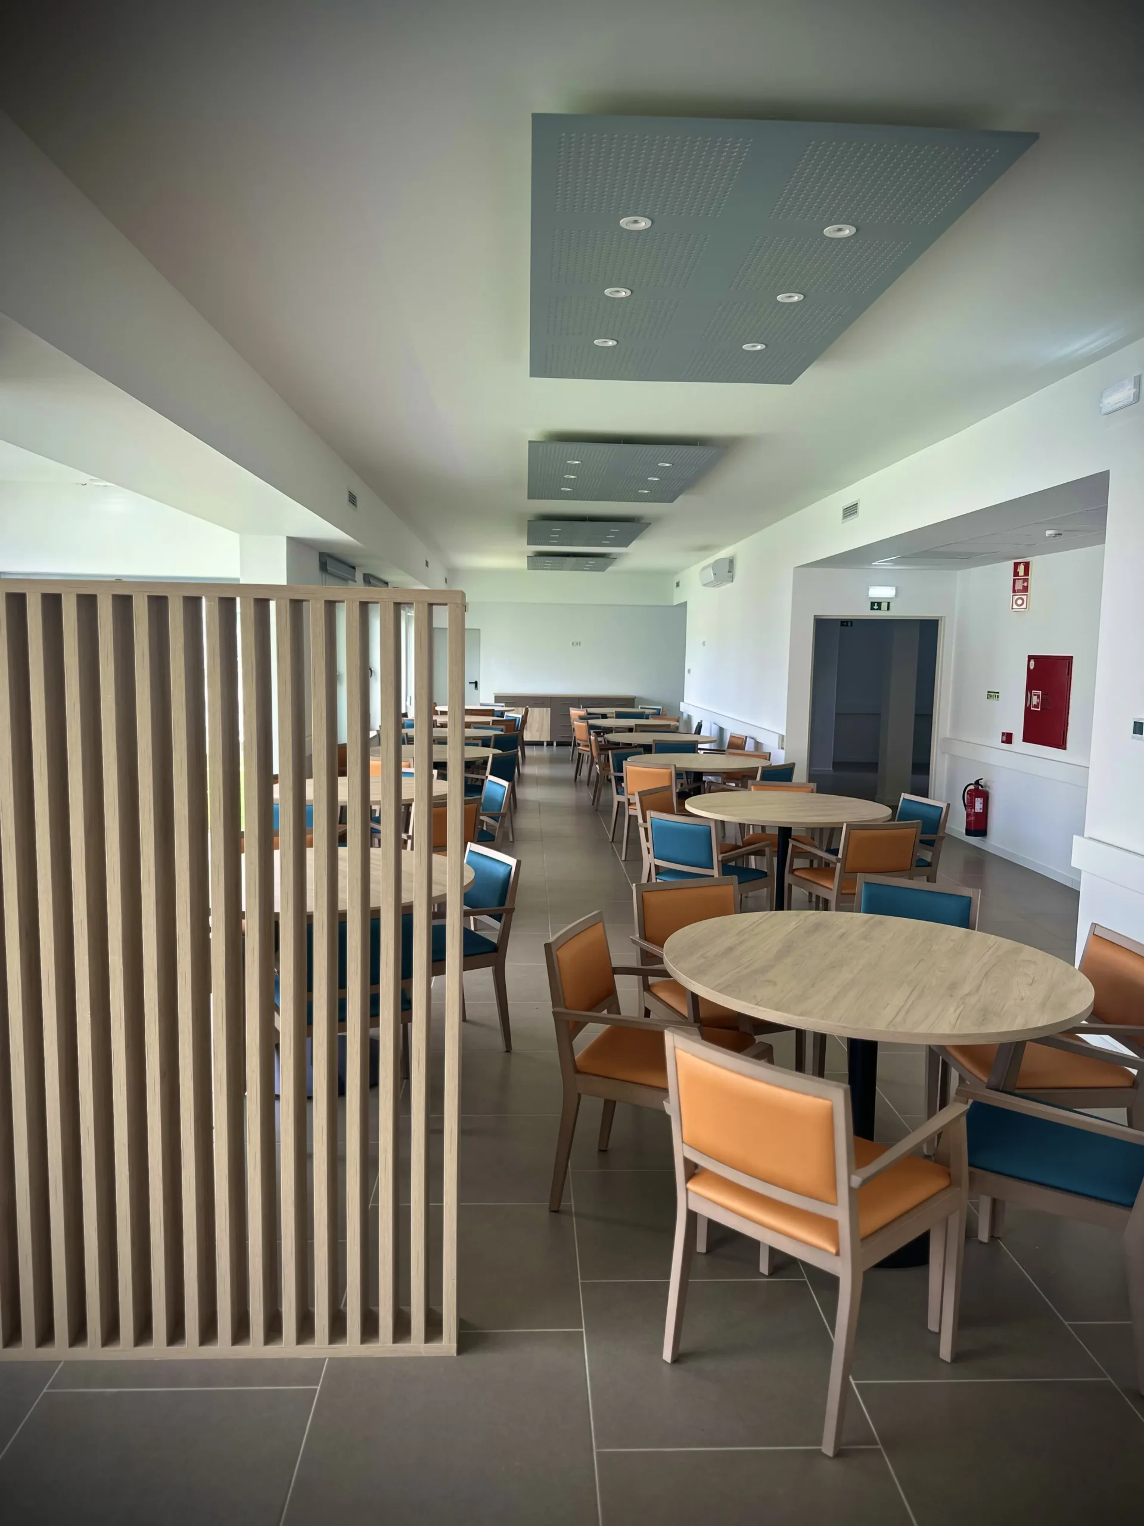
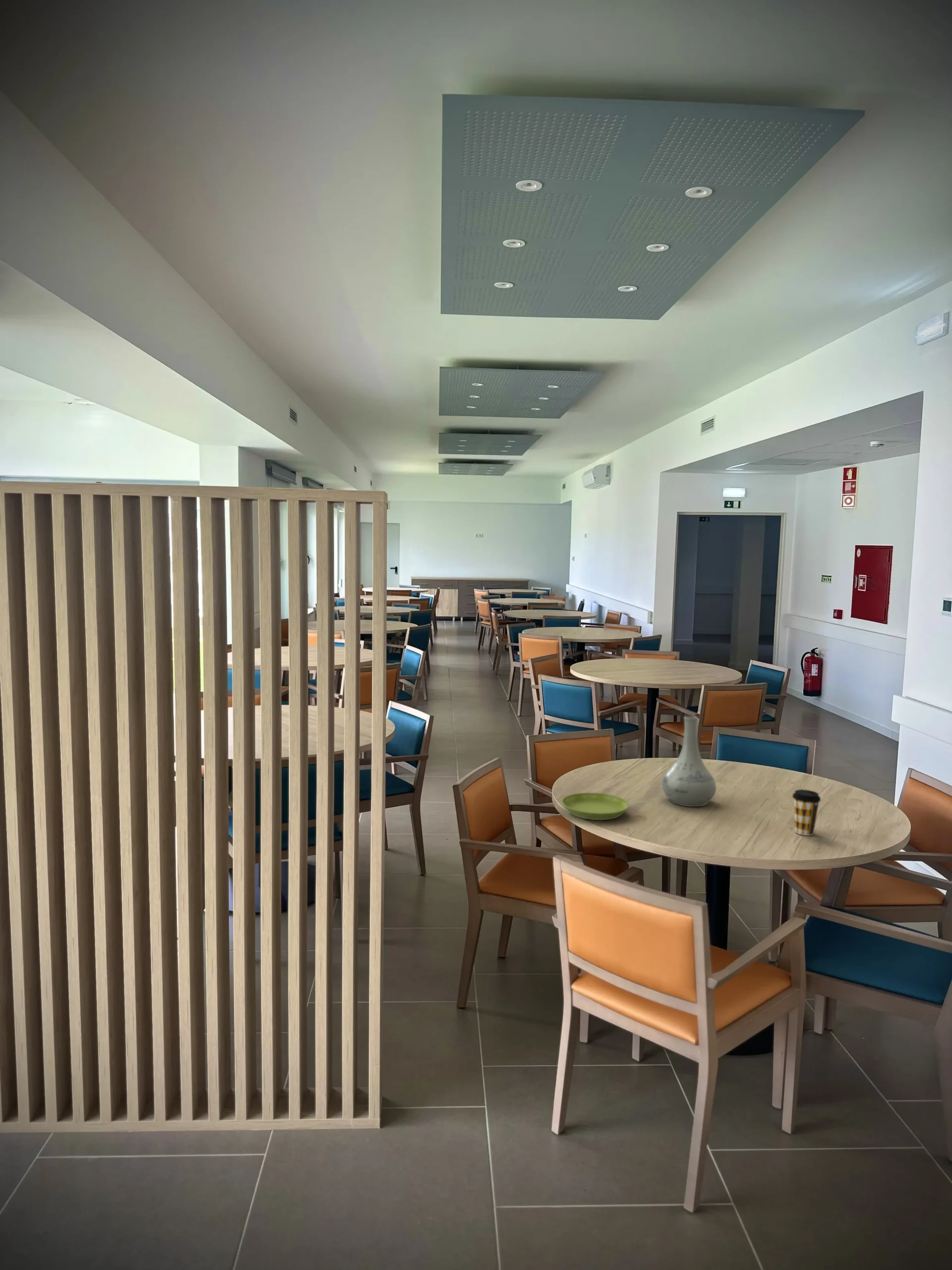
+ coffee cup (805, 813)
+ vase (690, 759)
+ saucer (595, 807)
